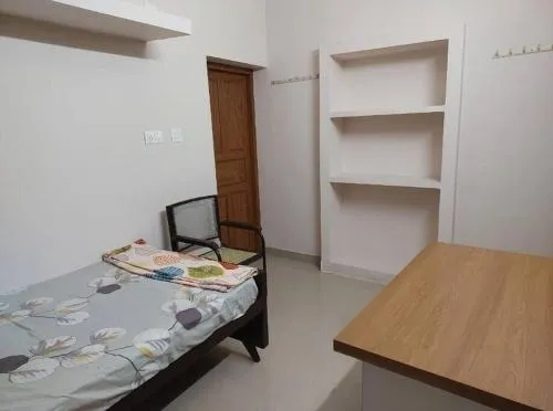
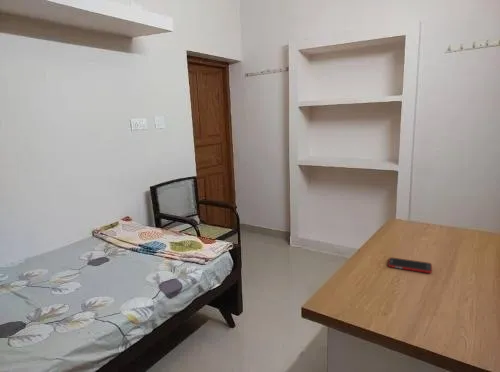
+ cell phone (409, 265)
